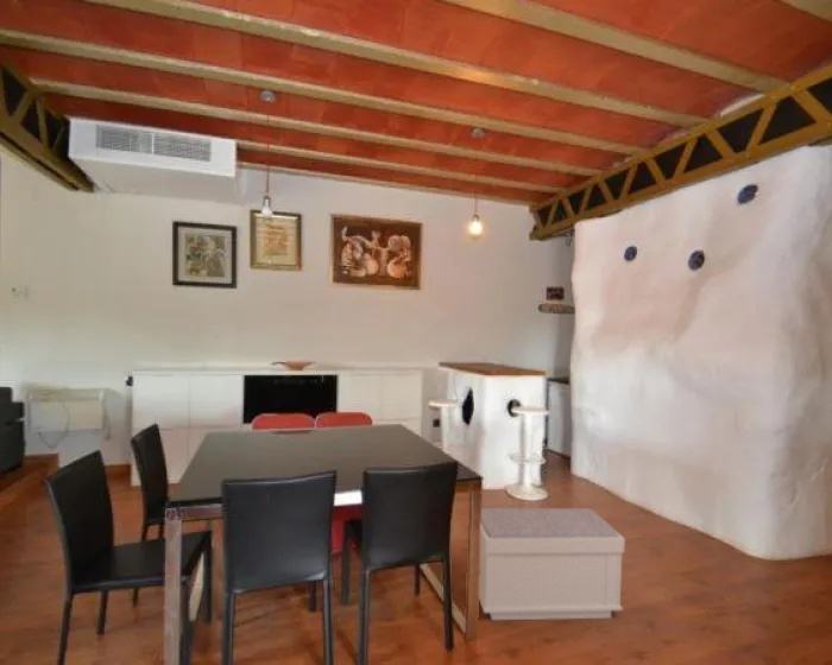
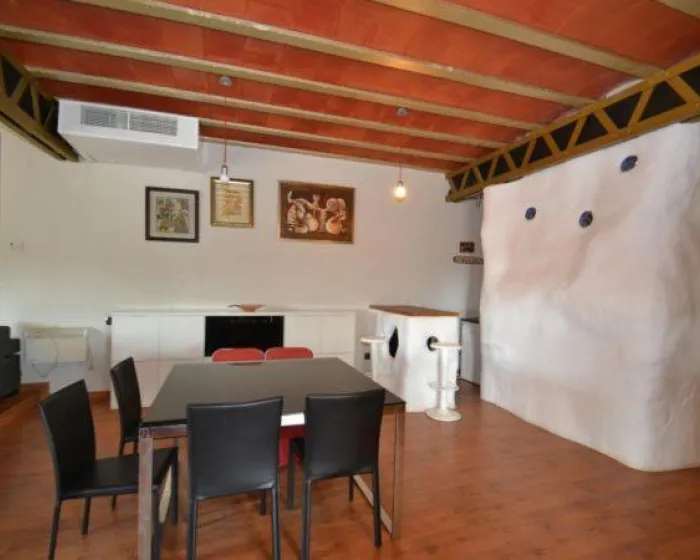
- bench (542, 559)
